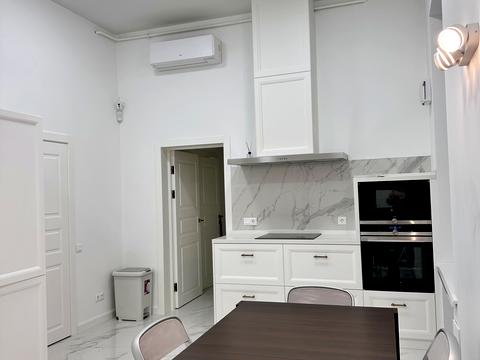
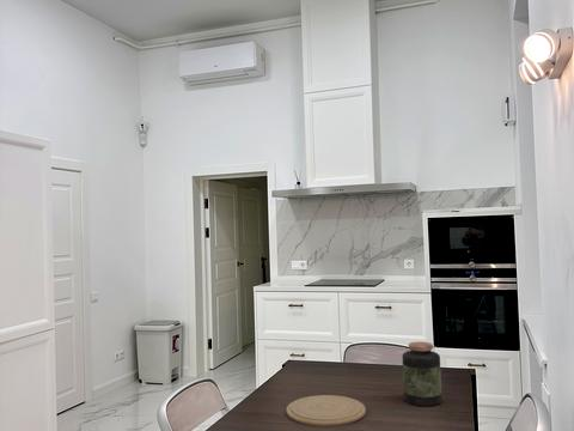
+ plate (325, 408)
+ jar (421, 371)
